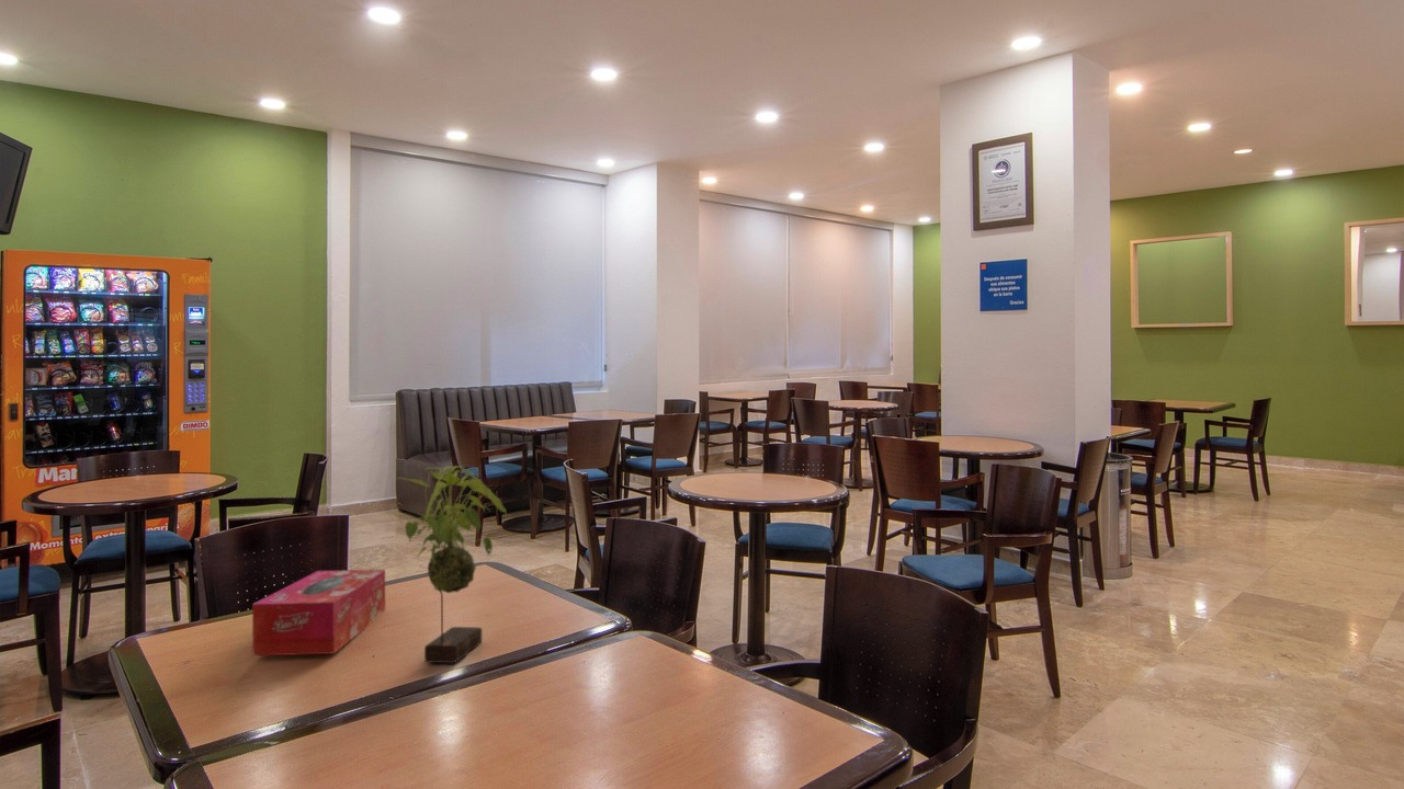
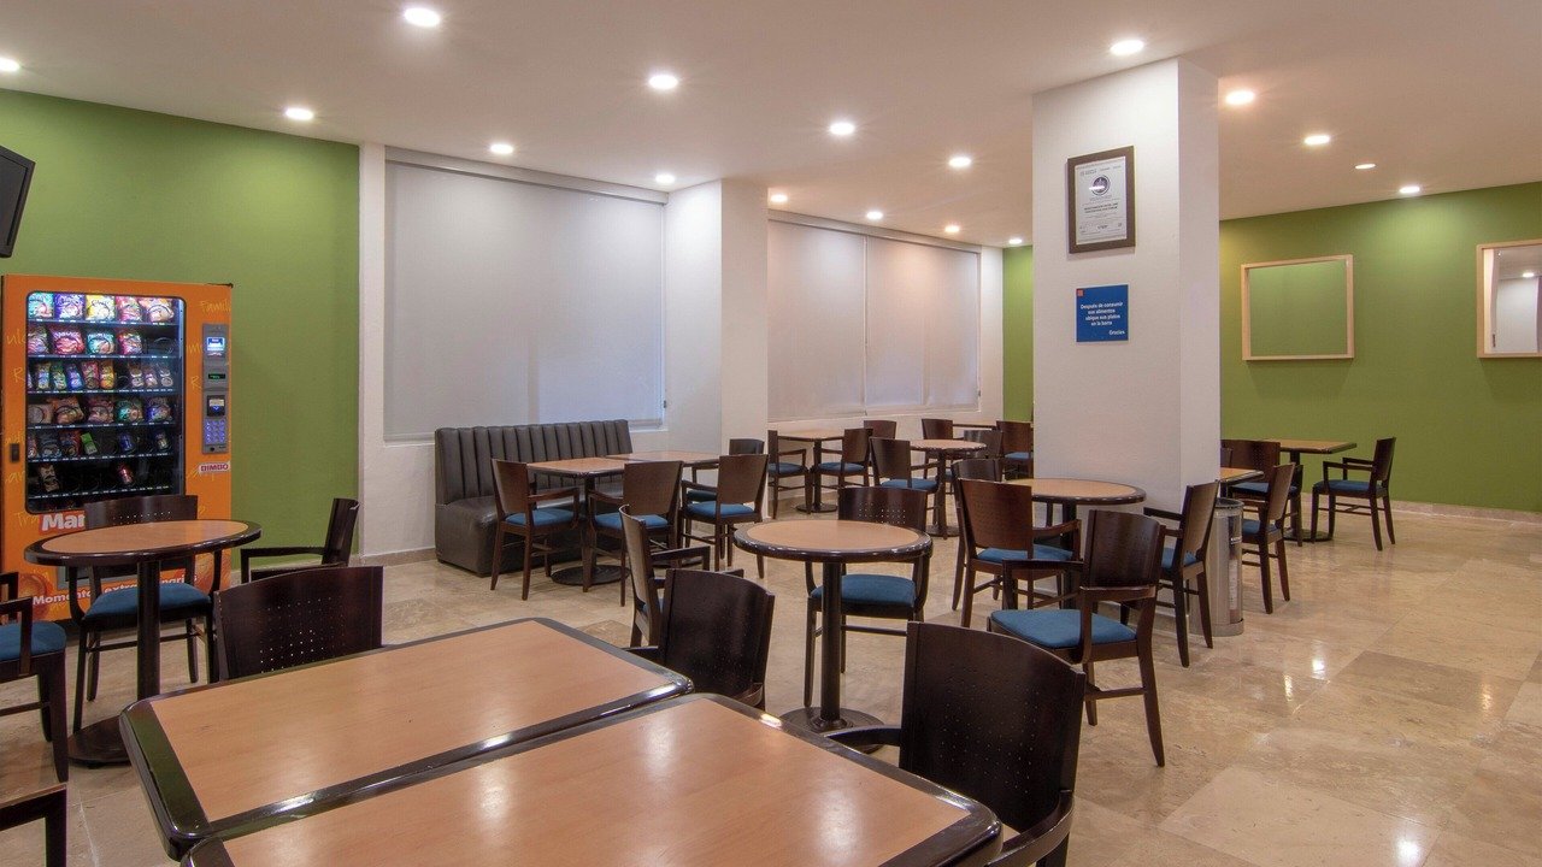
- plant (450, 552)
- tissue box (325, 608)
